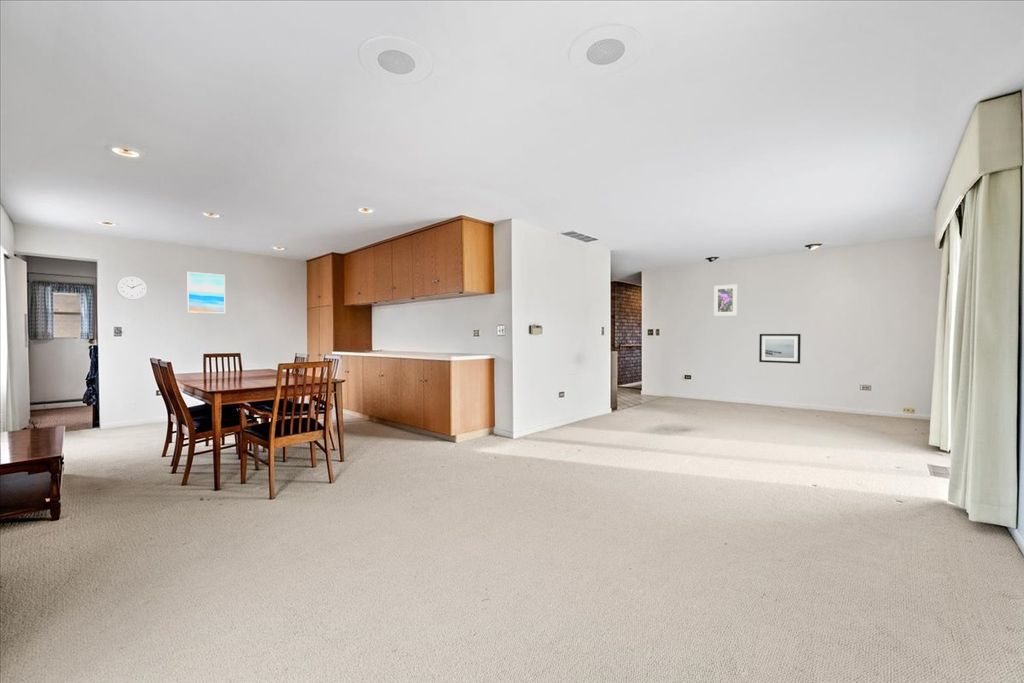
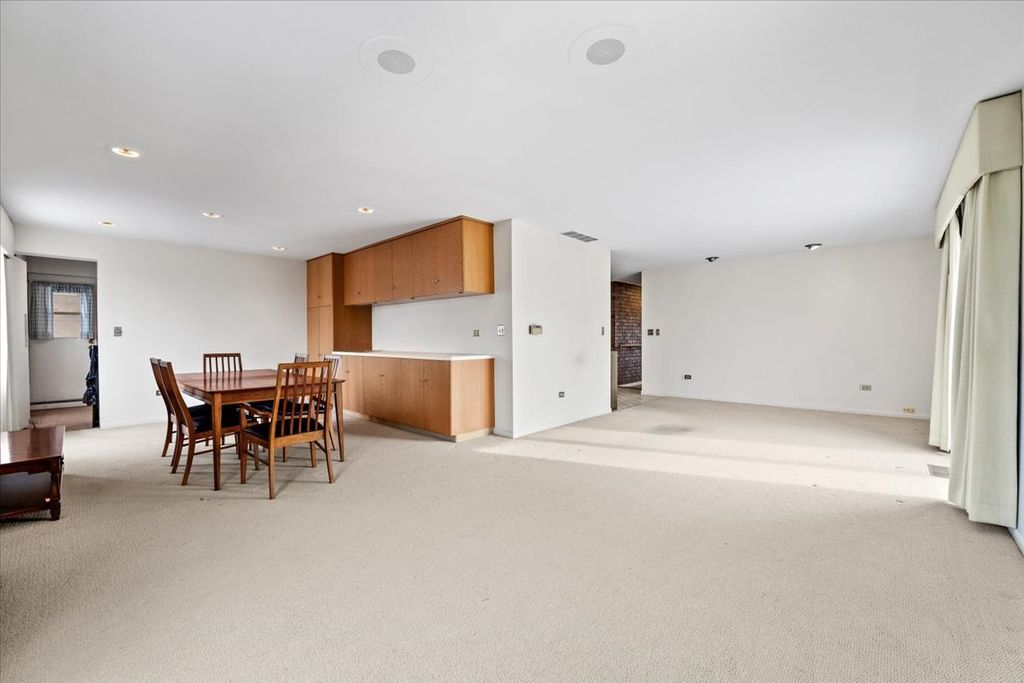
- wall art (206, 293)
- wall clock (132, 288)
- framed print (725, 300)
- wall art (779, 348)
